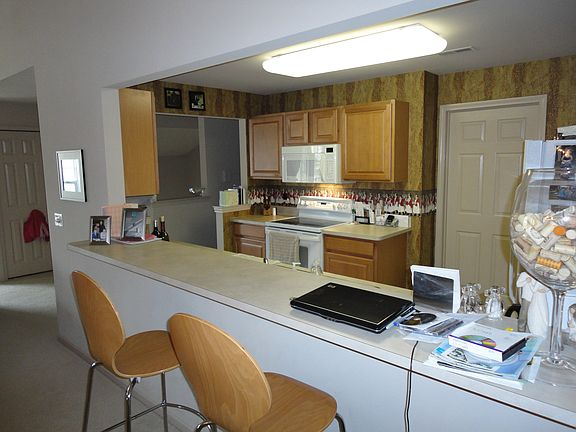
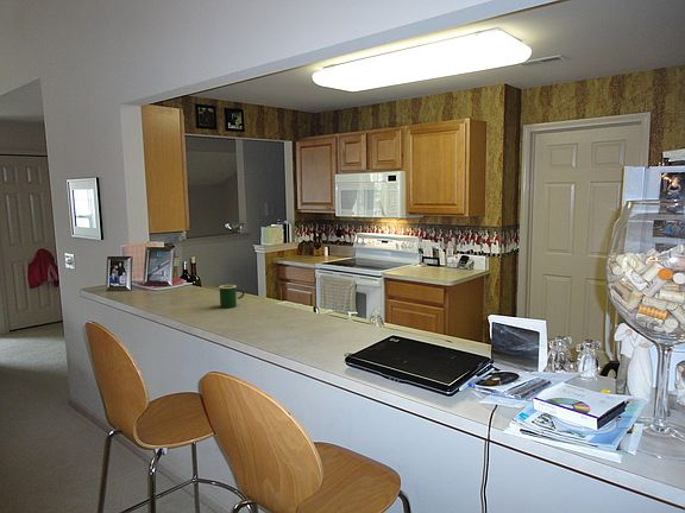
+ mug (232, 296)
